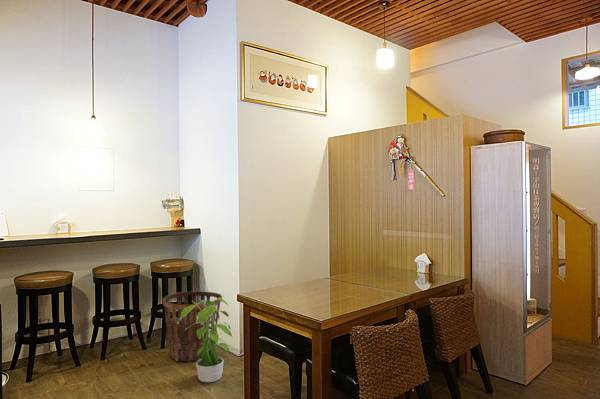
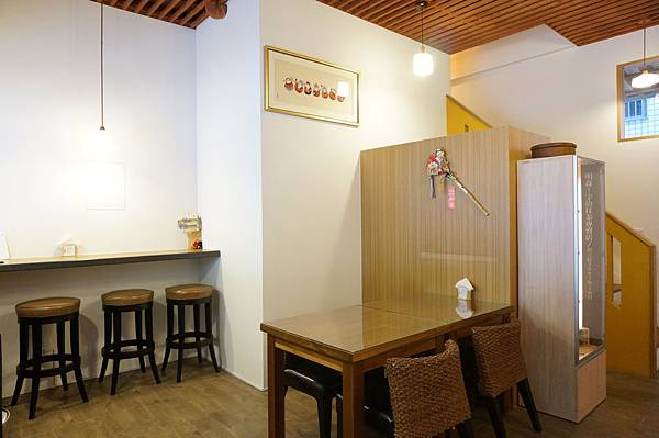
- basket (193, 325)
- potted plant (205, 340)
